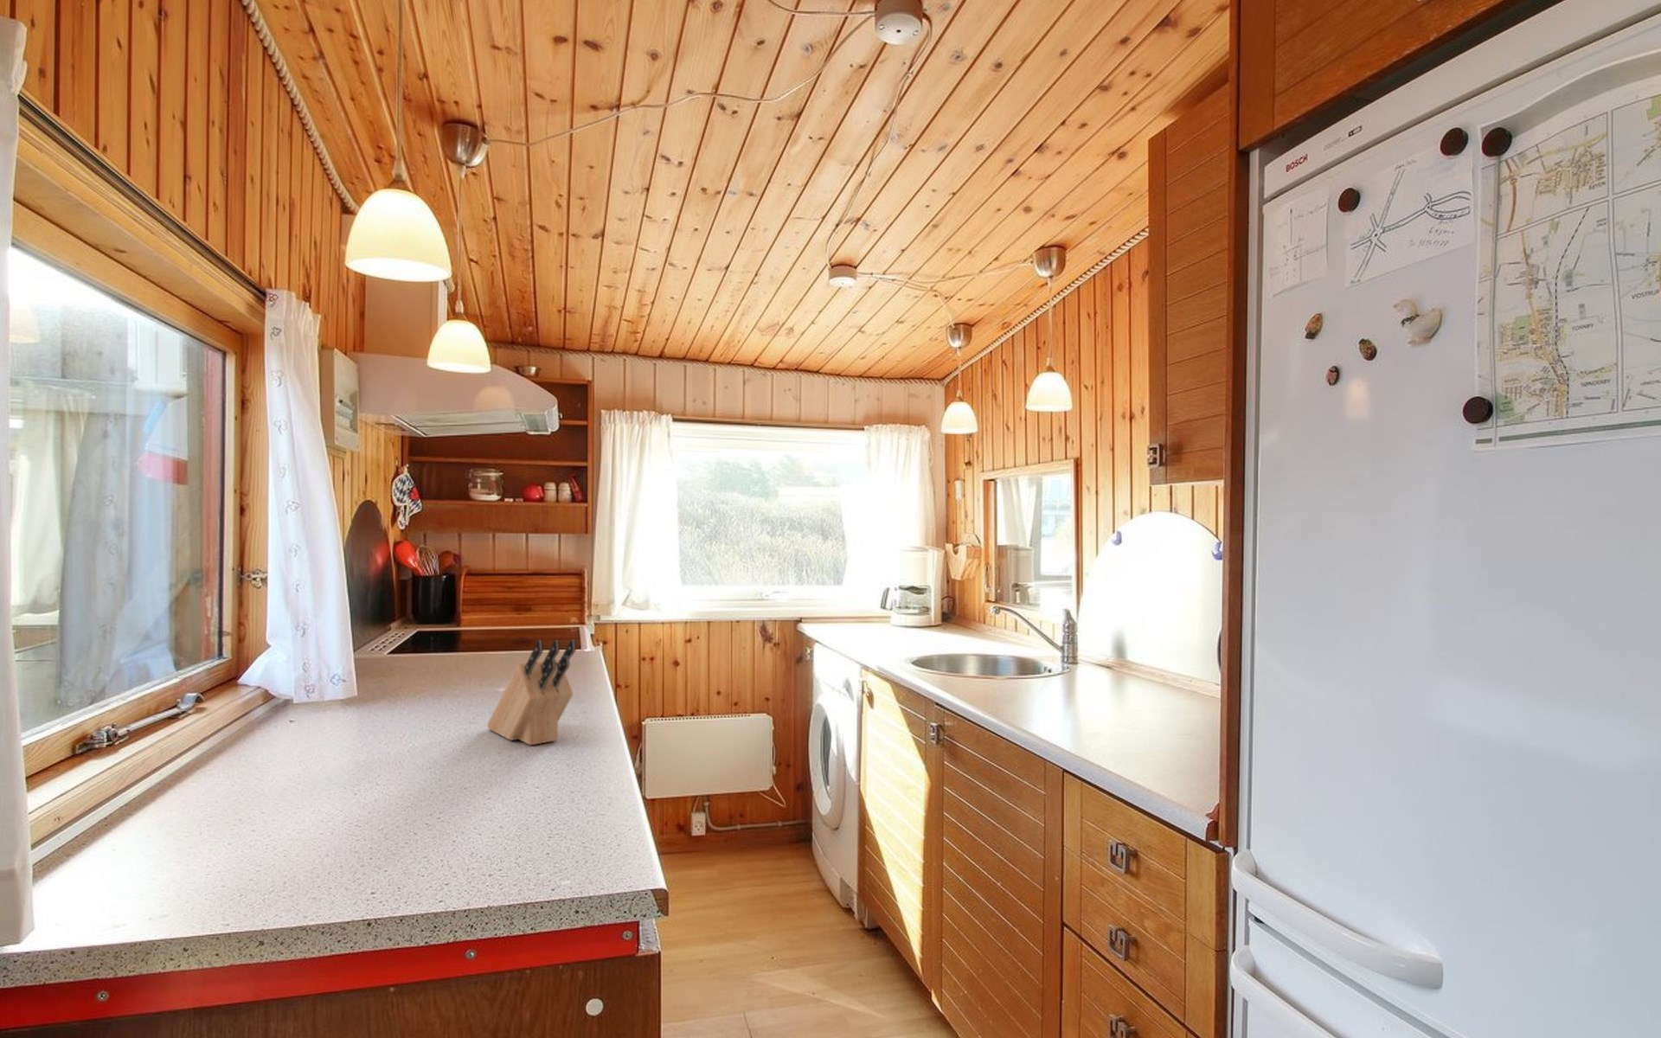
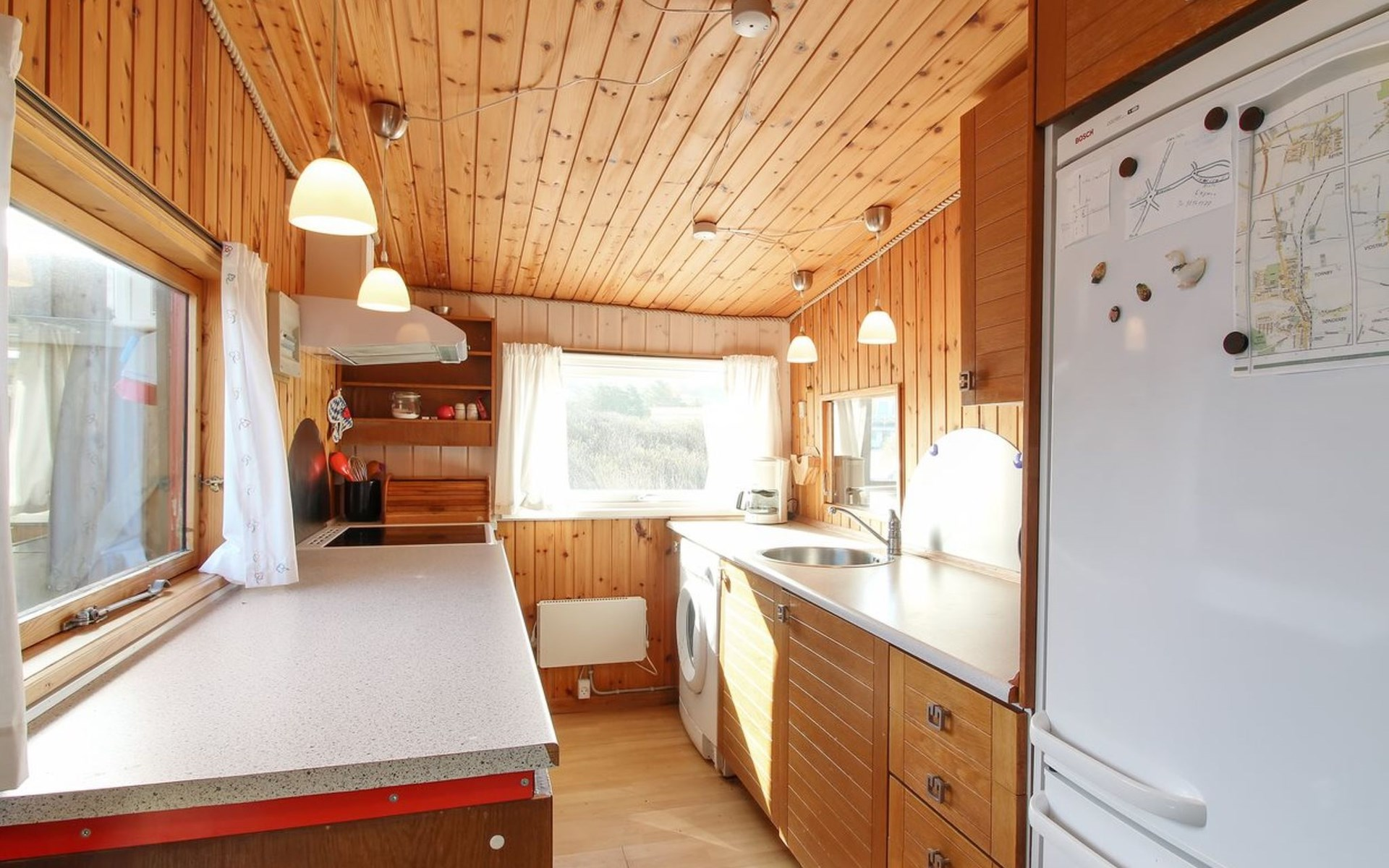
- knife block (533, 685)
